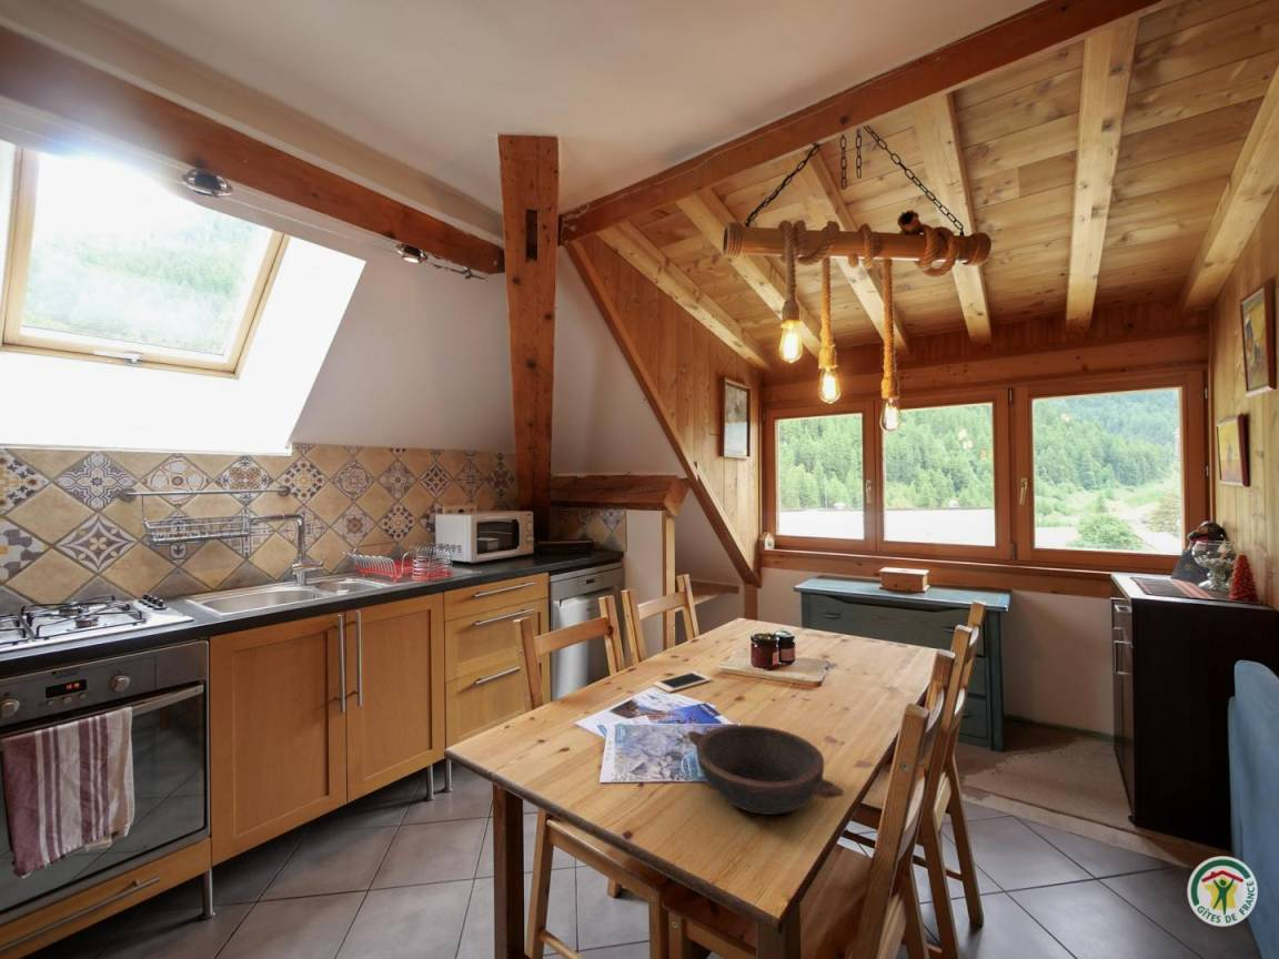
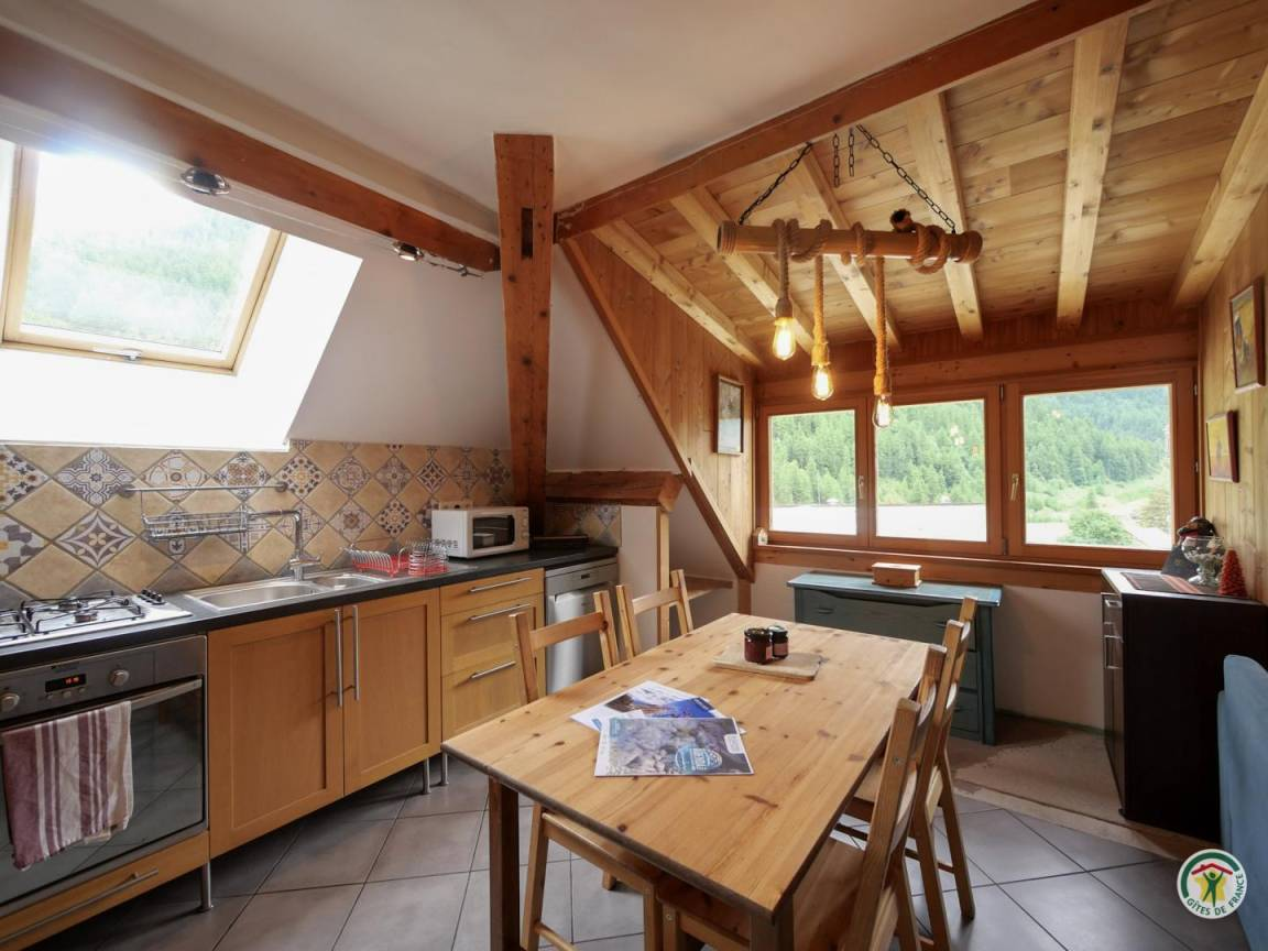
- cell phone (682, 682)
- bowl (758, 771)
